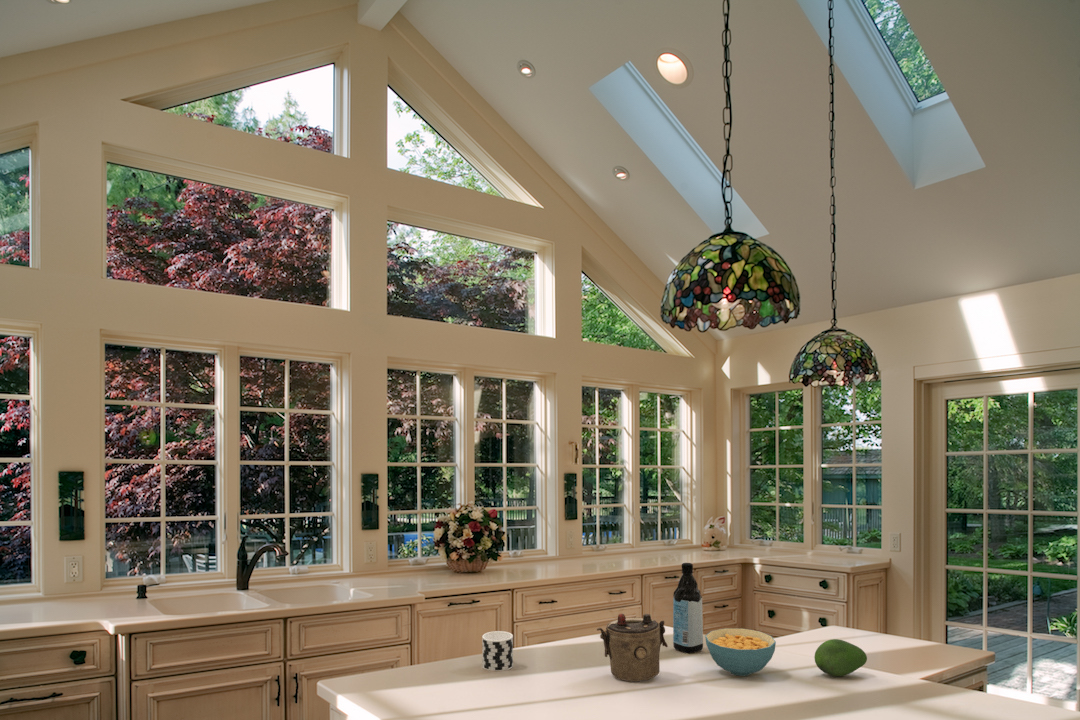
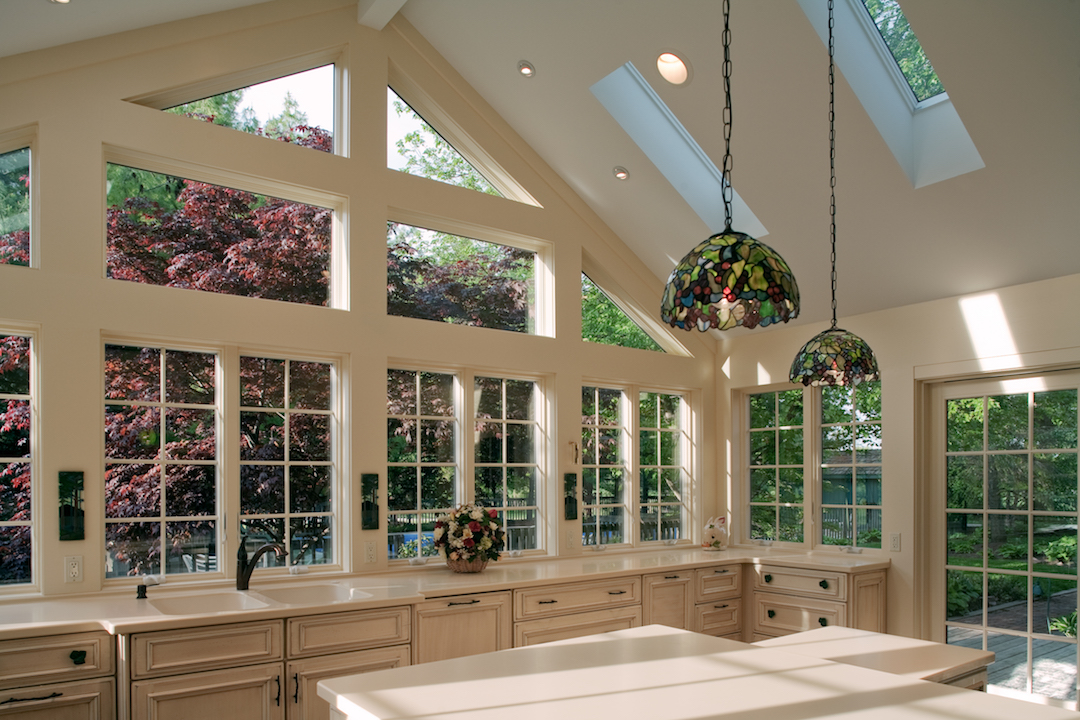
- water bottle (687, 606)
- teapot (632, 644)
- cereal bowl (740, 655)
- fruit (841, 657)
- cup (498, 649)
